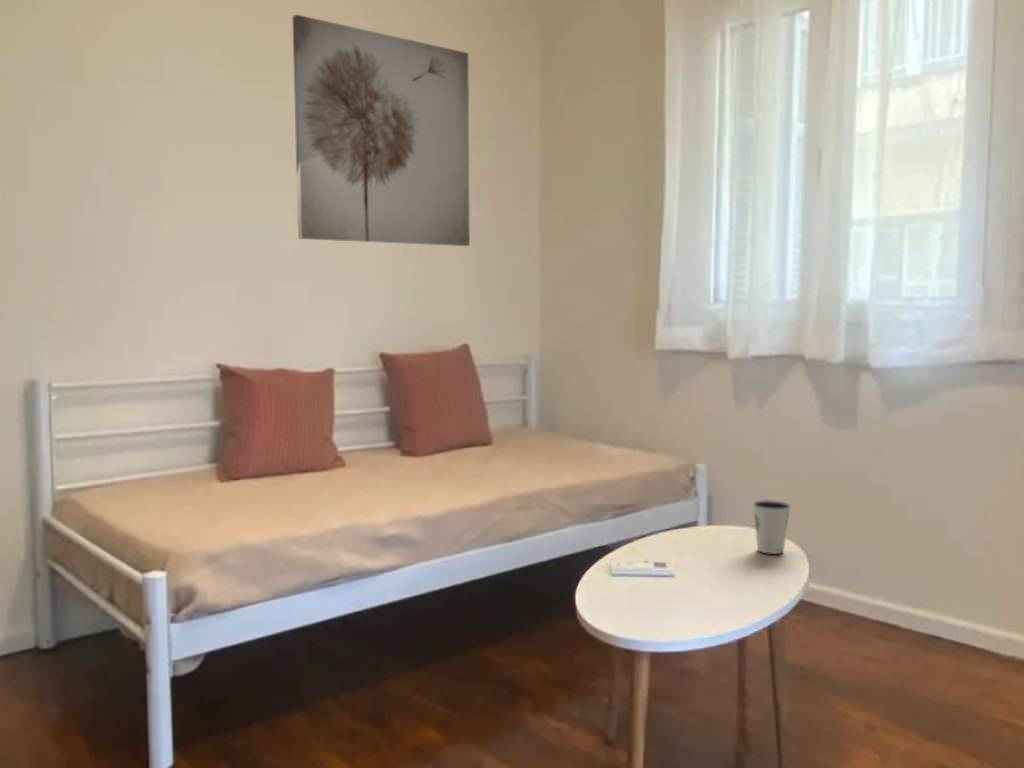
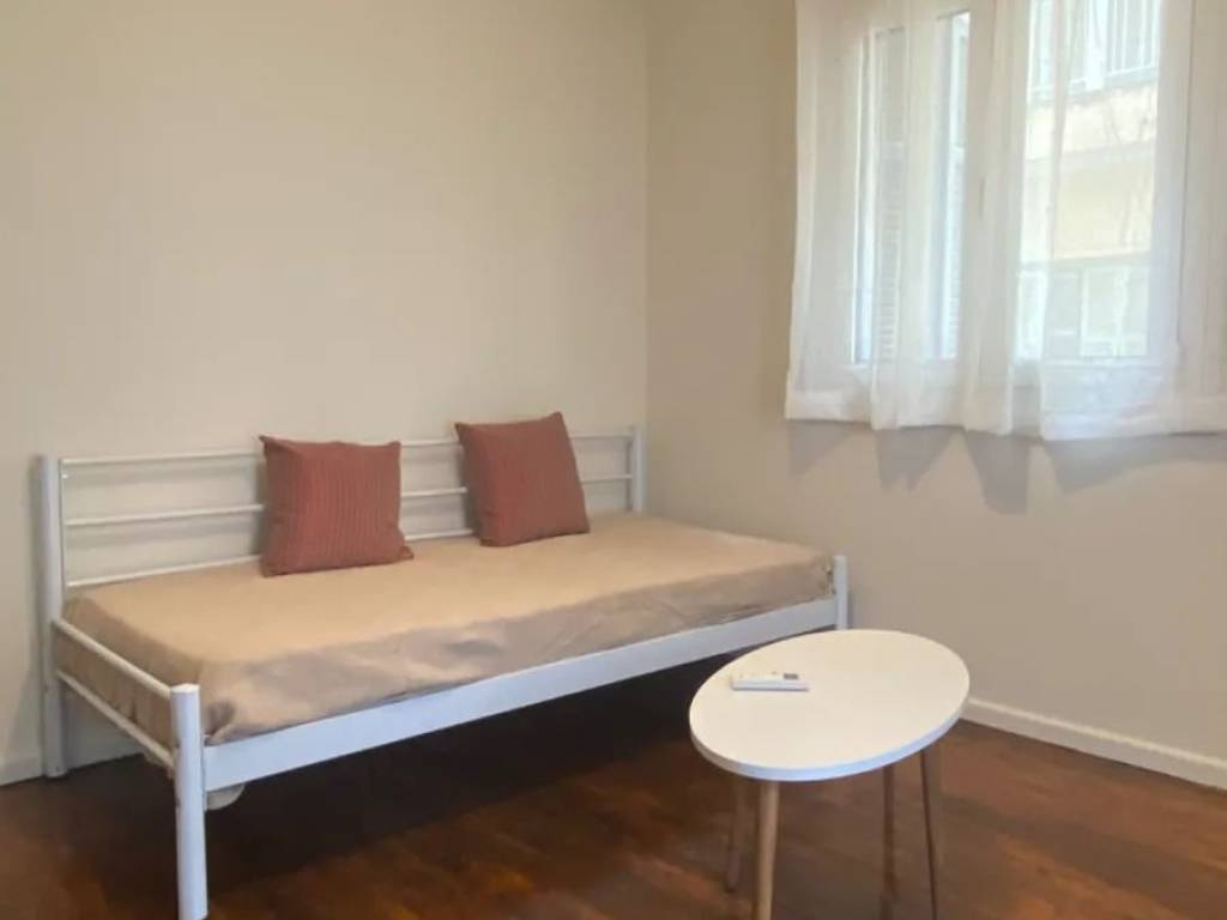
- wall art (388, 140)
- dixie cup (771, 527)
